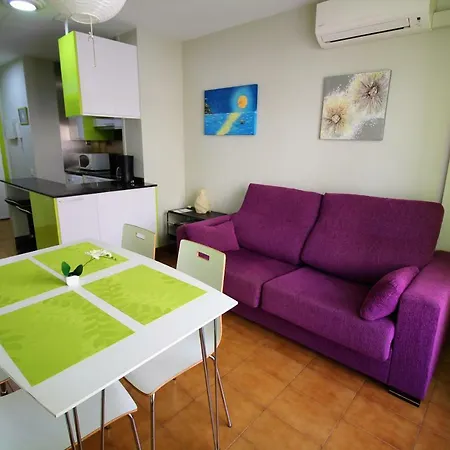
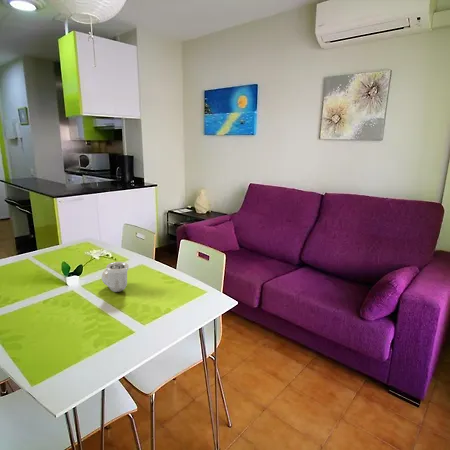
+ pipe fitting (116, 276)
